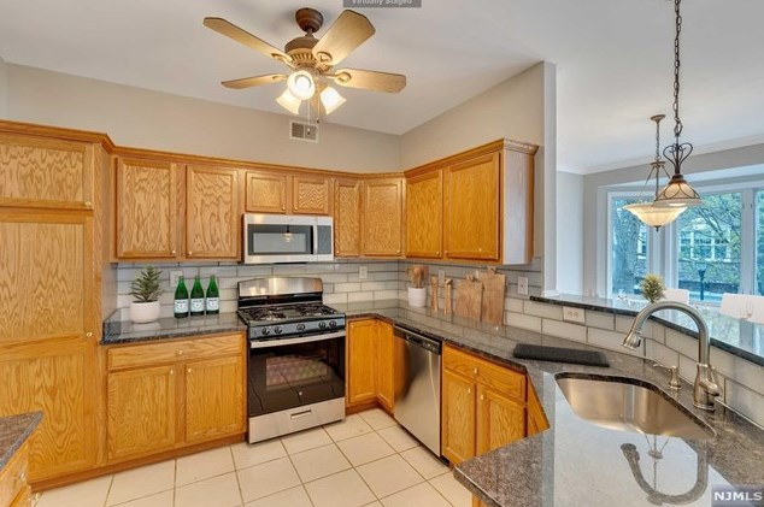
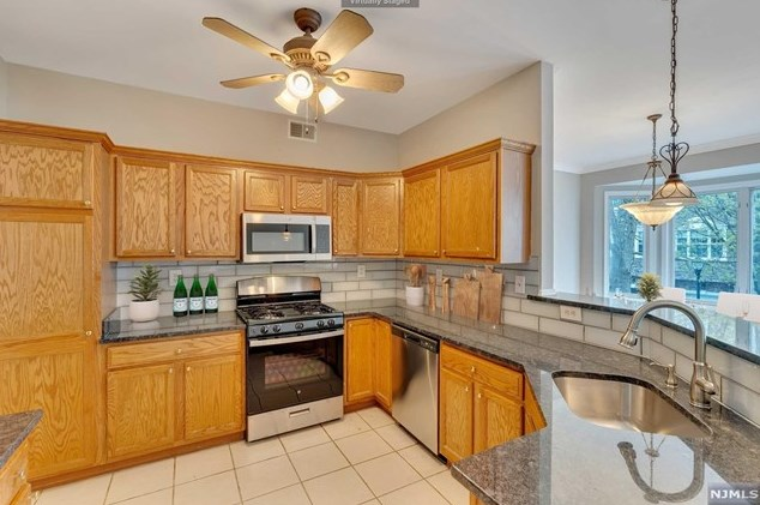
- cutting board (558, 353)
